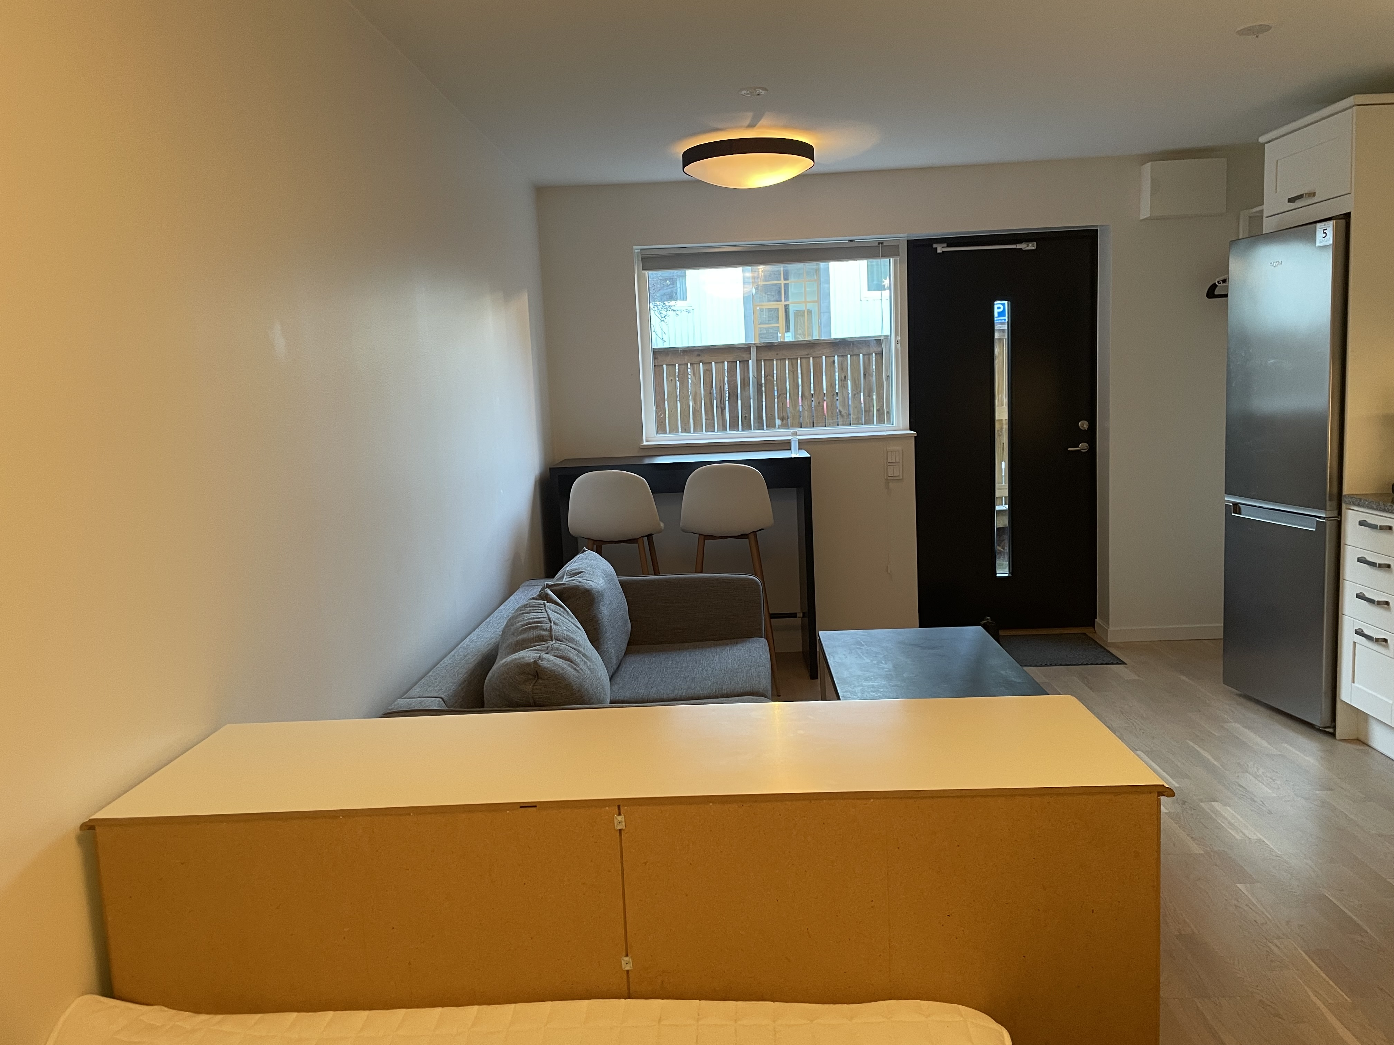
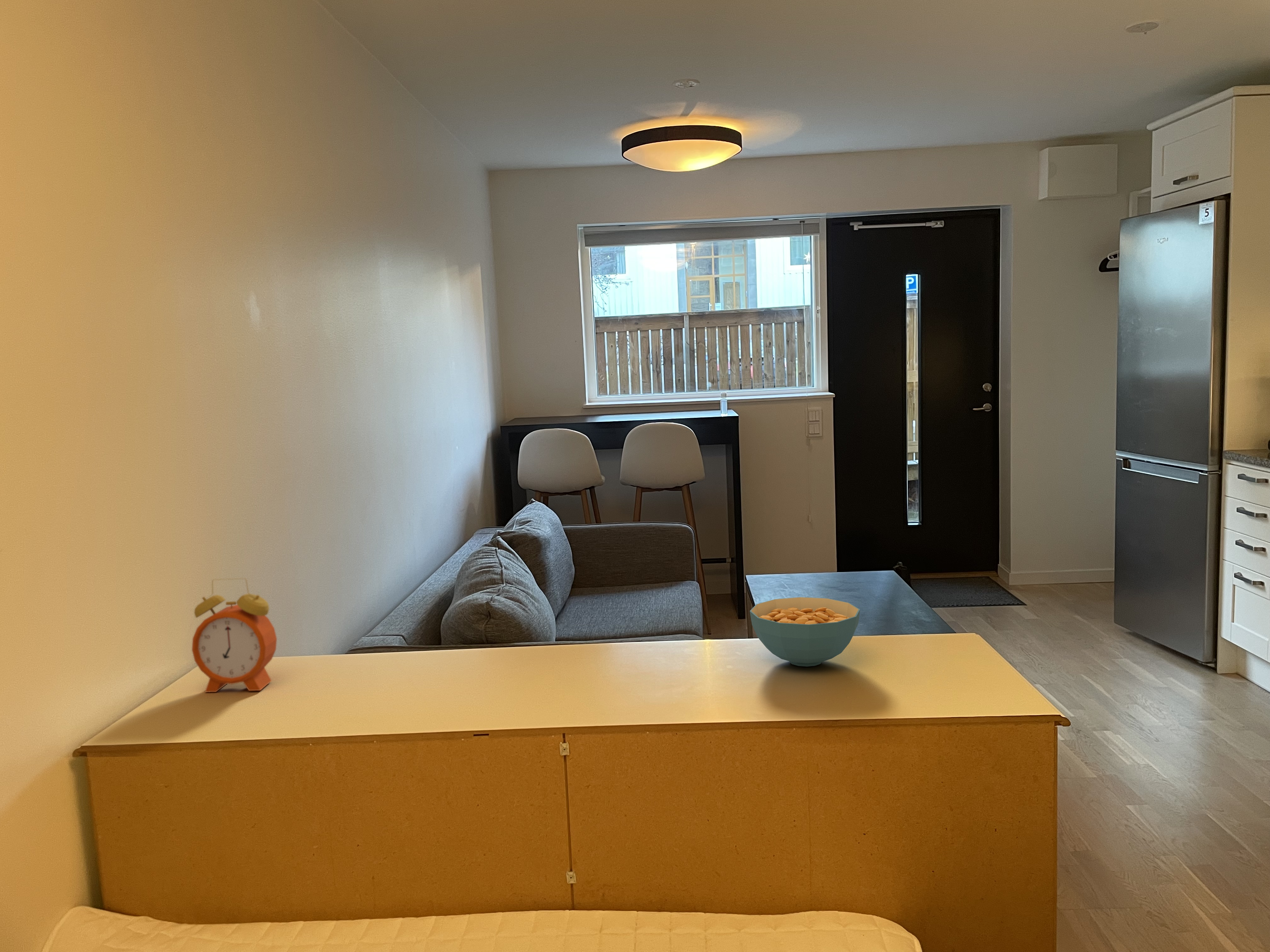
+ cereal bowl (805, 636)
+ alarm clock (233, 633)
